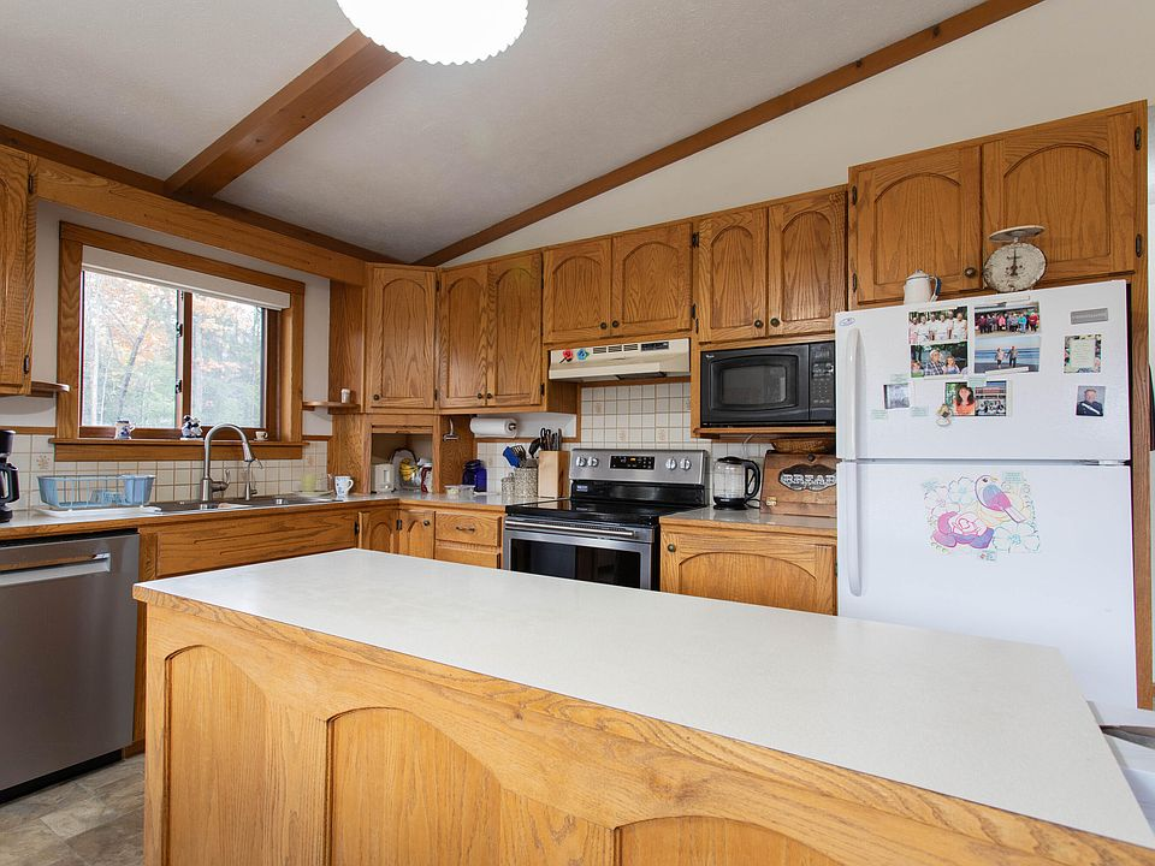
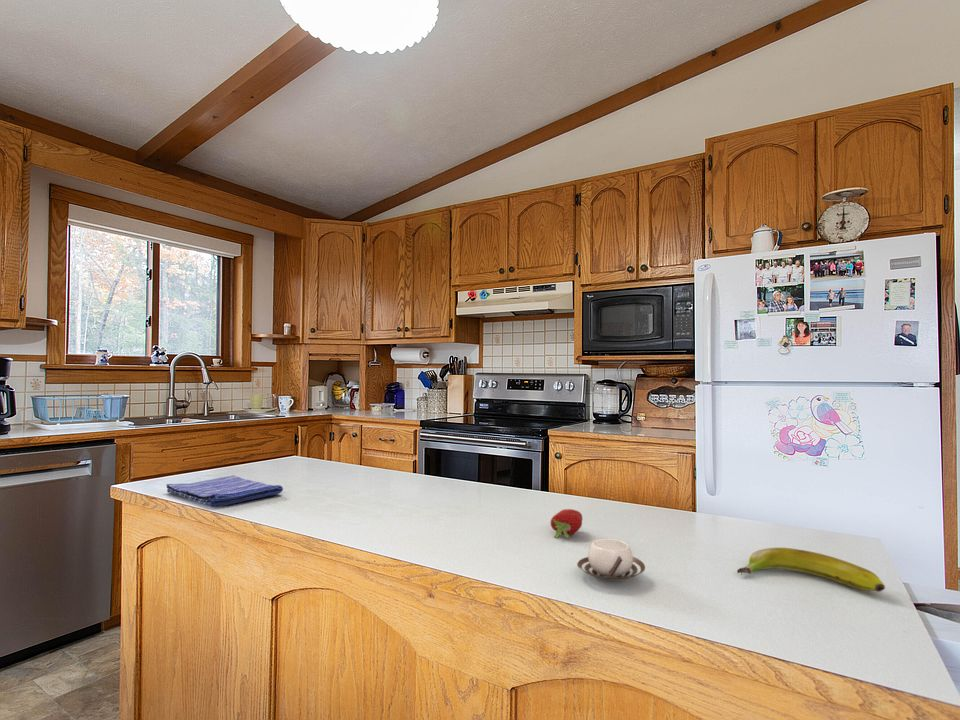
+ banana (806, 567)
+ fruit (567, 522)
+ cup (610, 560)
+ dish towel (224, 487)
